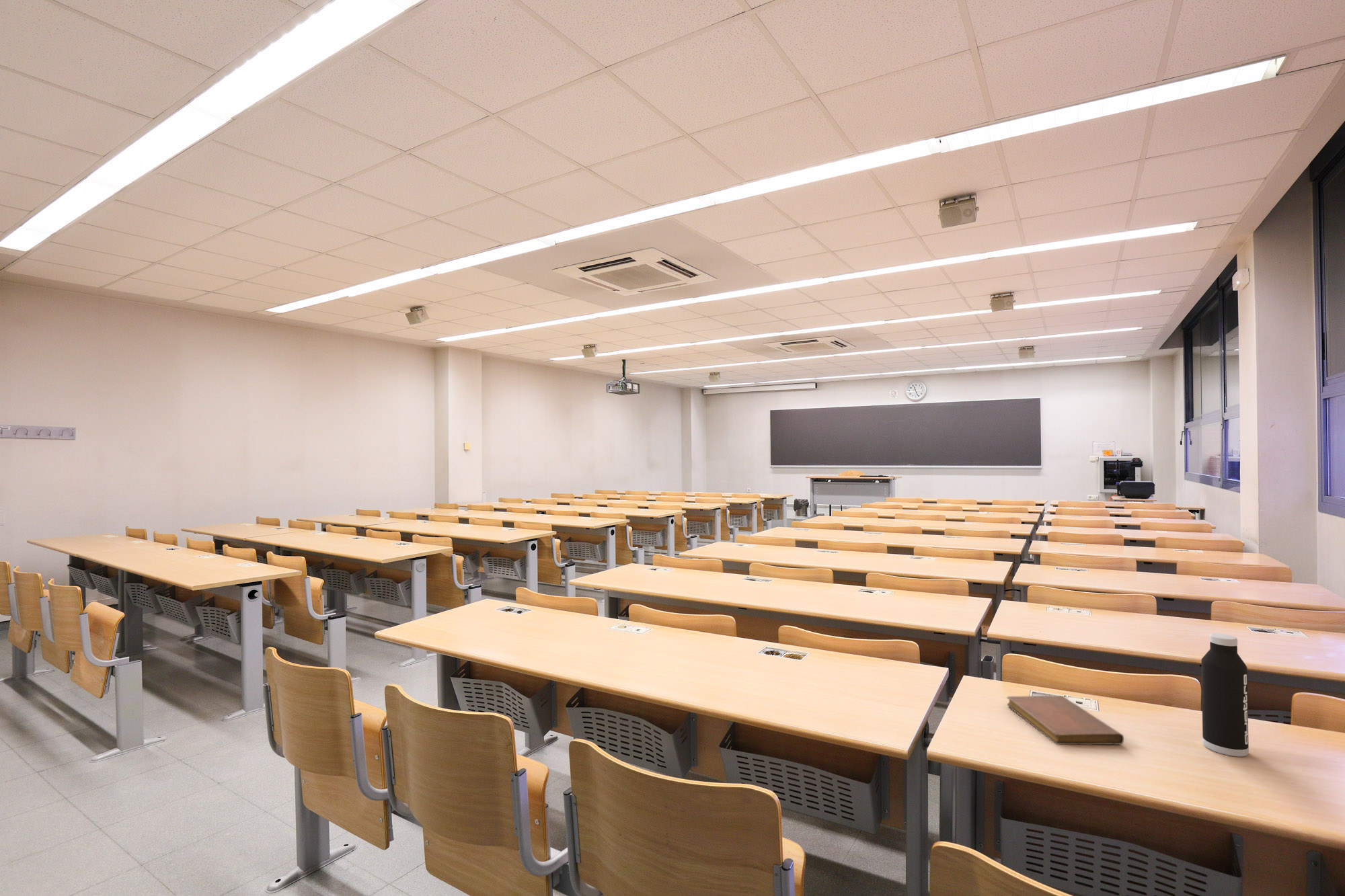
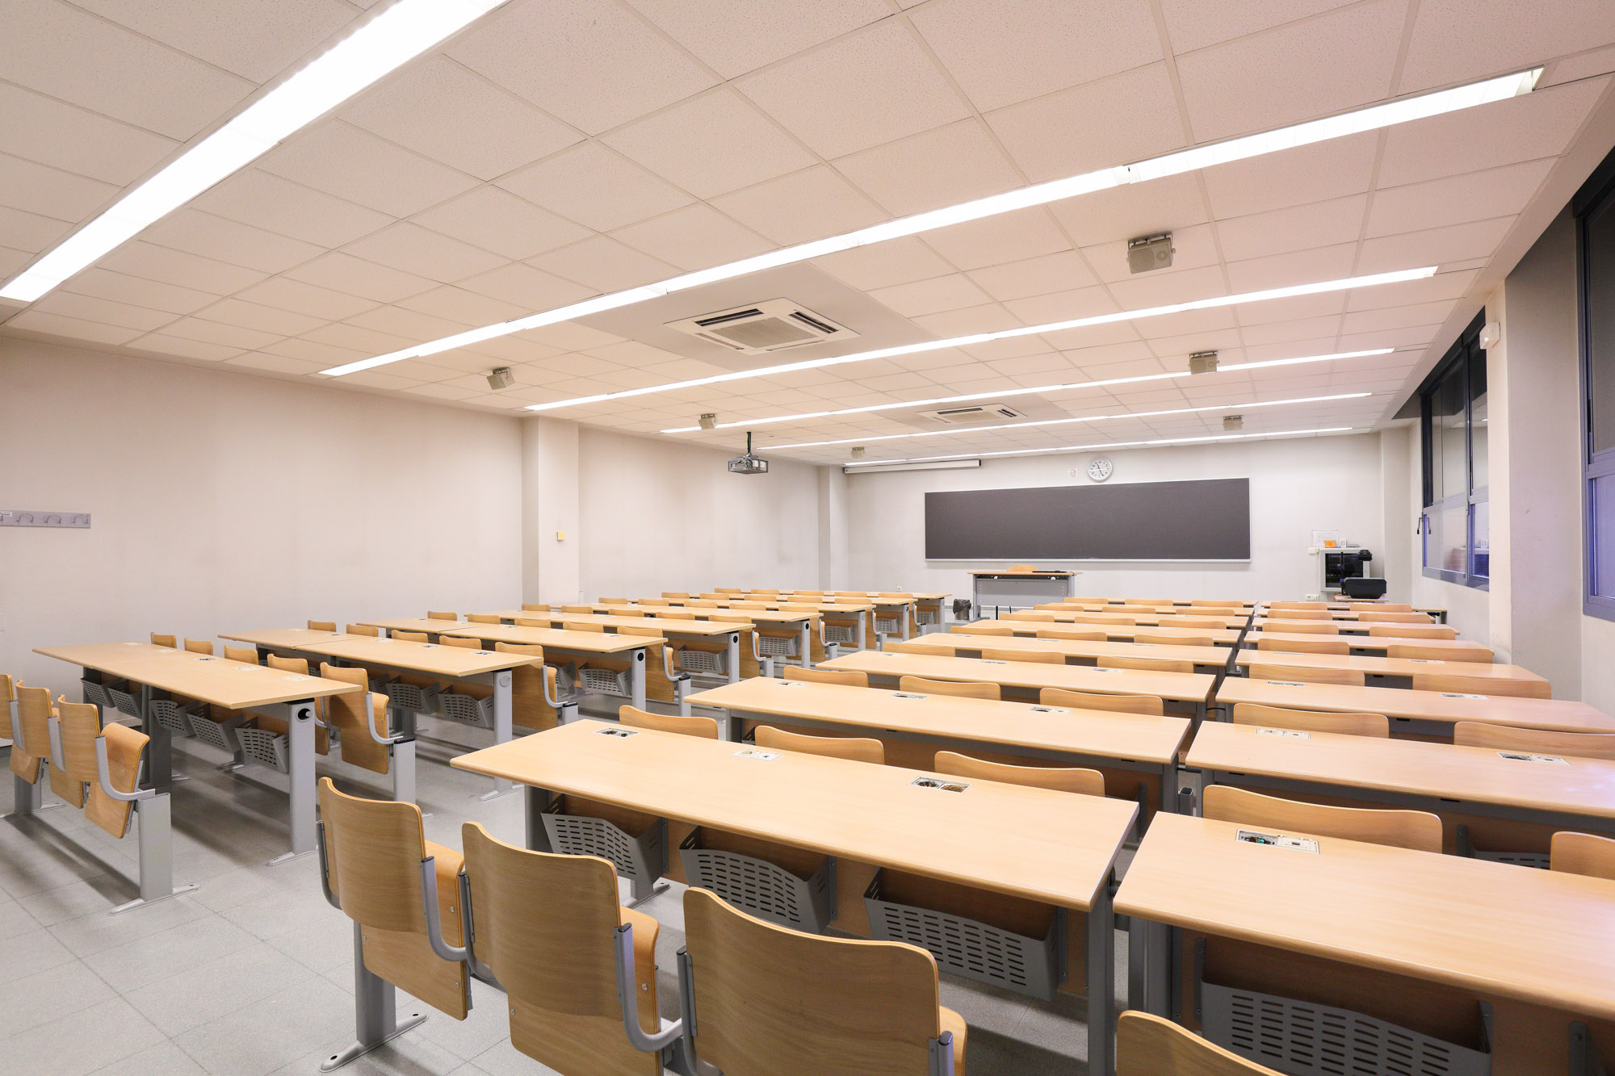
- notebook (1061, 718)
- water bottle (1225, 692)
